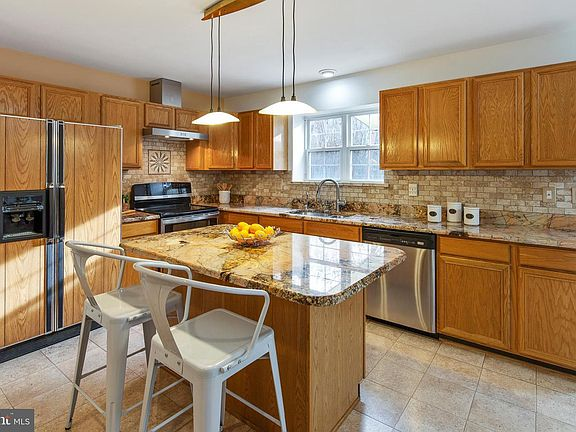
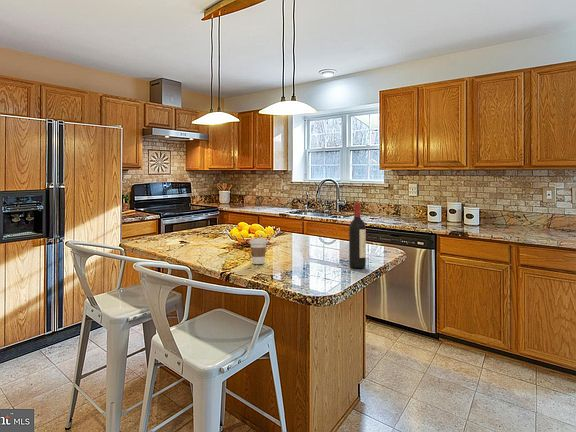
+ coffee cup (258, 250)
+ wine bottle (357, 234)
